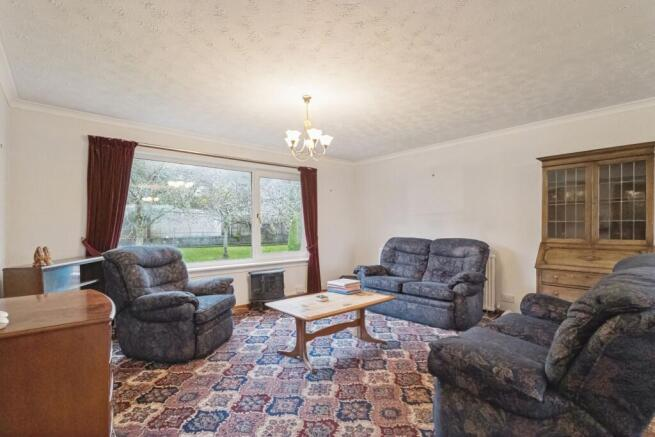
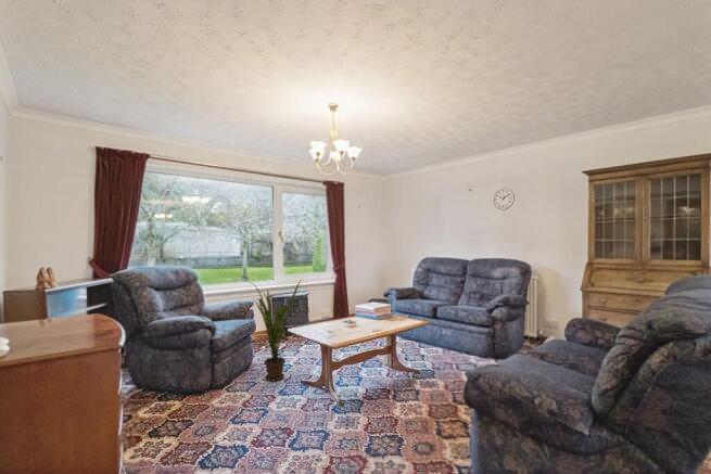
+ house plant (268, 330)
+ wall clock (503, 198)
